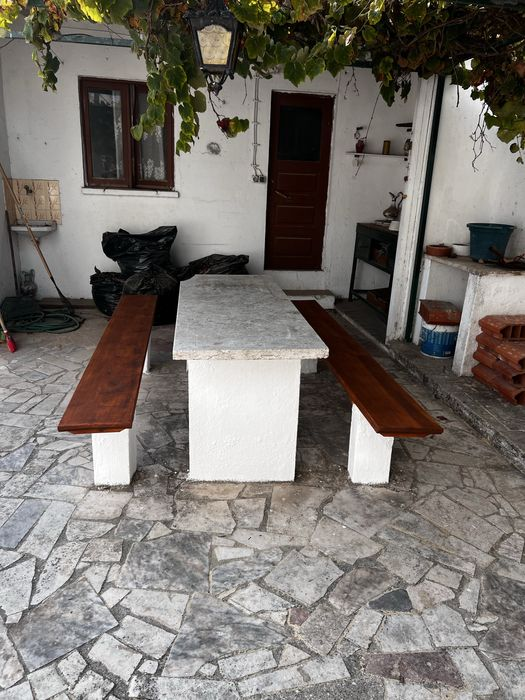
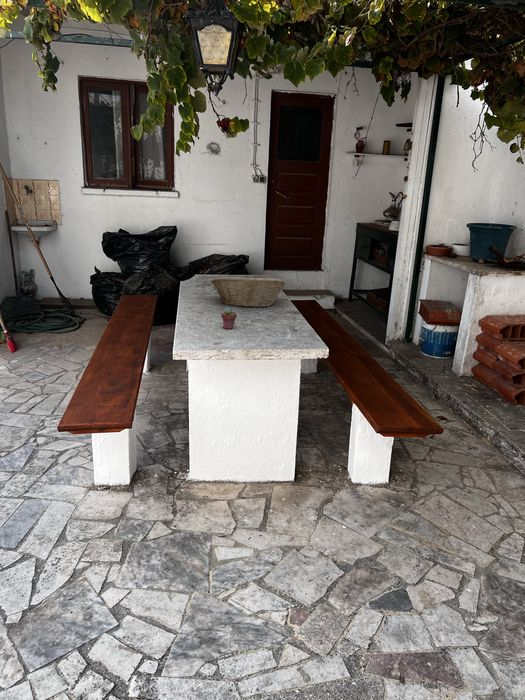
+ fruit basket (247, 288)
+ potted succulent (228, 317)
